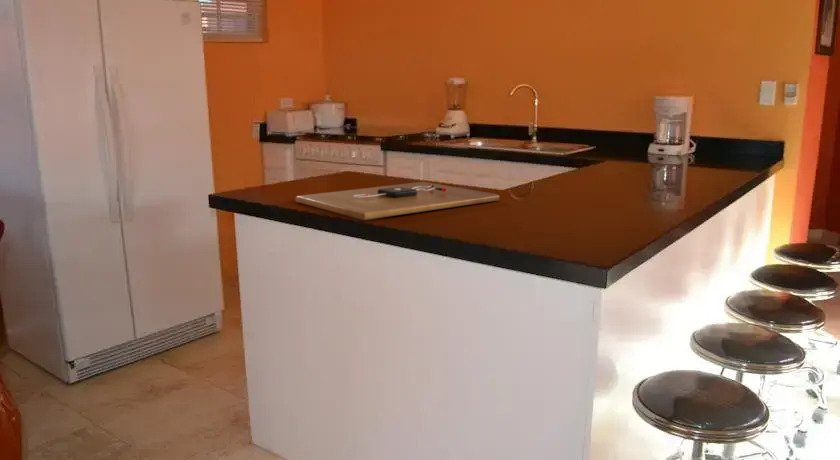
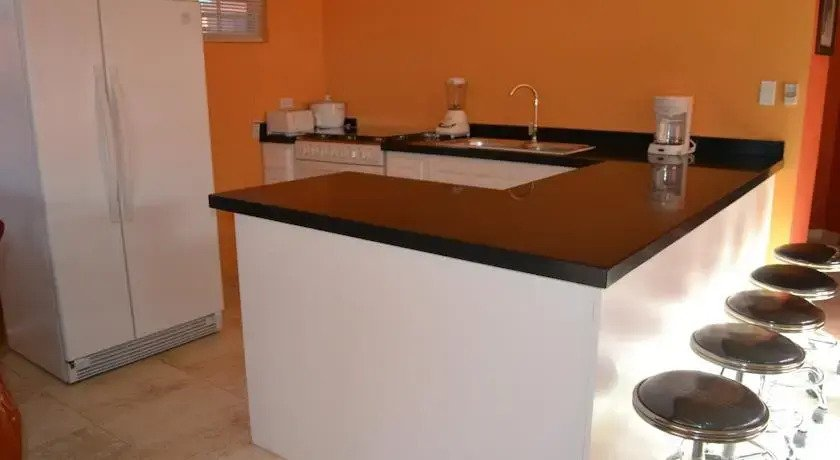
- cutting board (397, 194)
